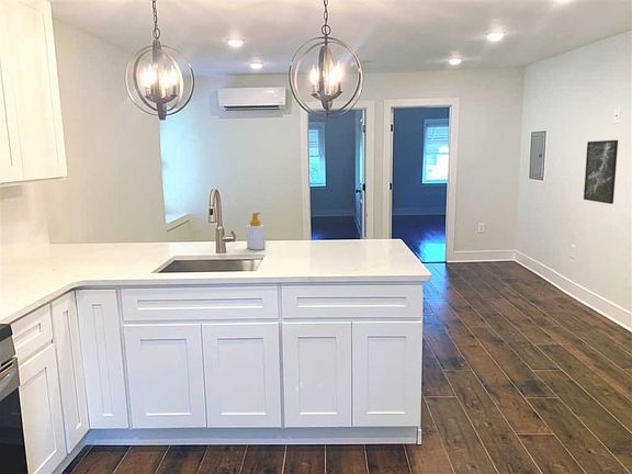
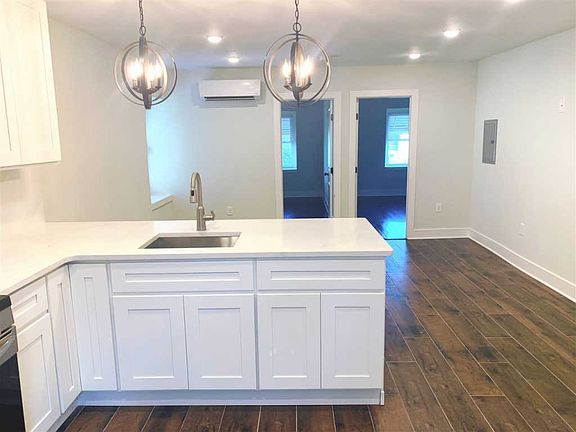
- soap bottle (255, 230)
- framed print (599, 171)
